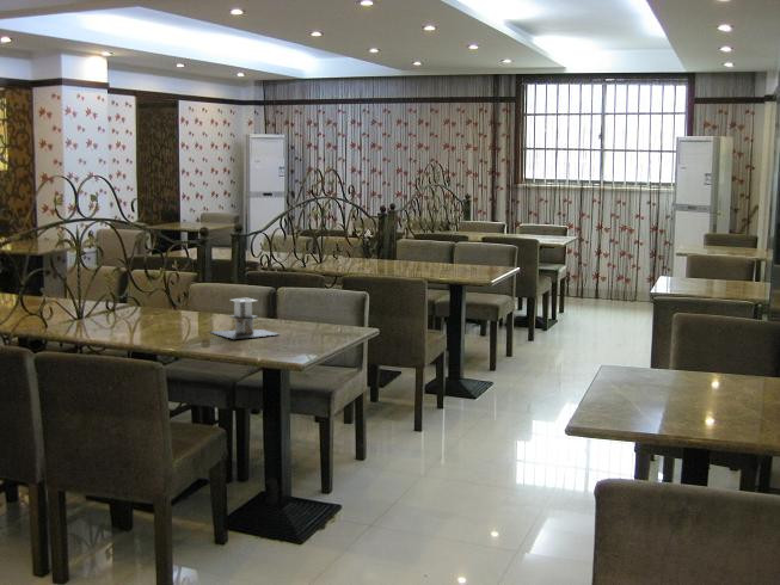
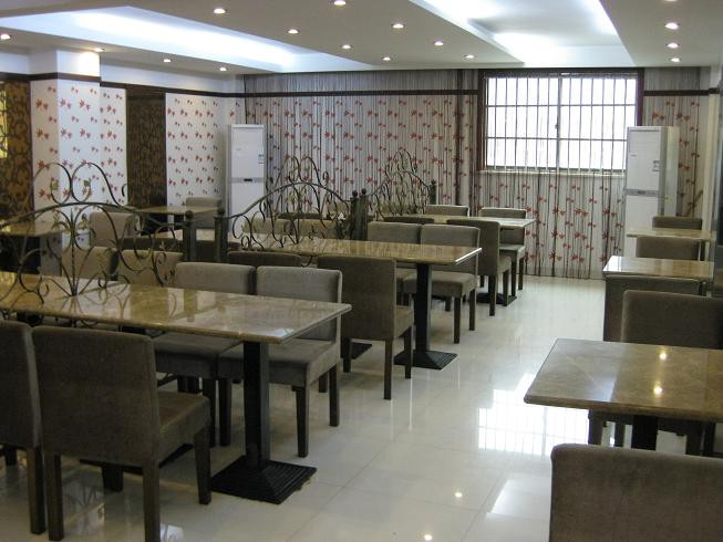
- architectural model (244, 315)
